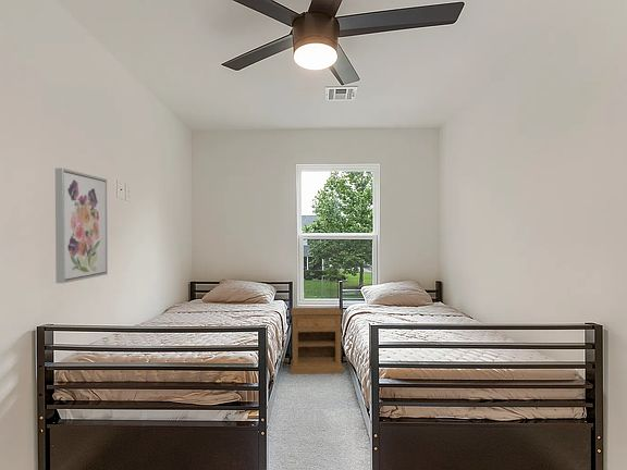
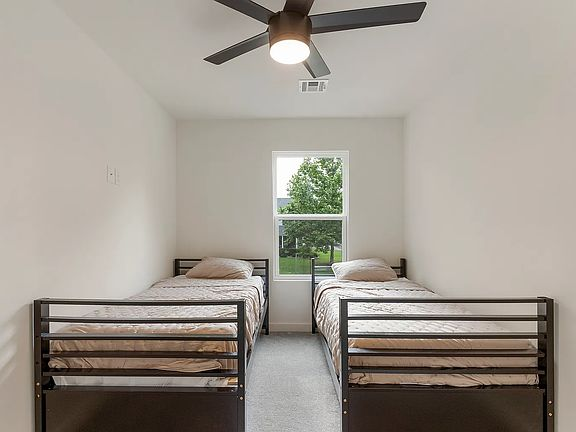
- wall art (83, 226)
- nightstand (316, 339)
